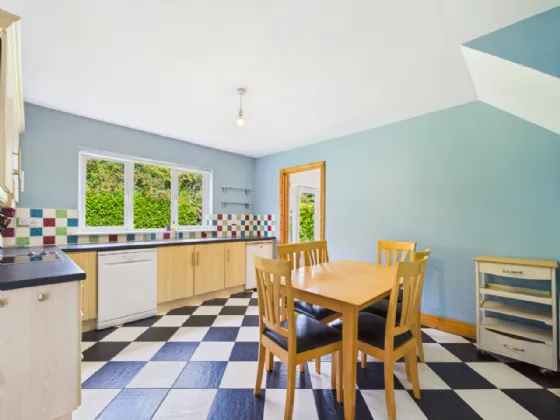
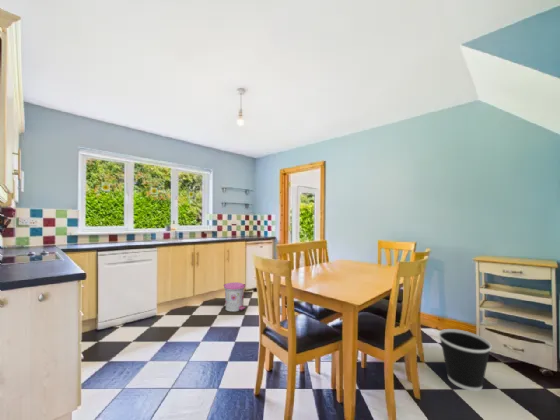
+ trash can (234, 296)
+ wastebasket (464, 360)
